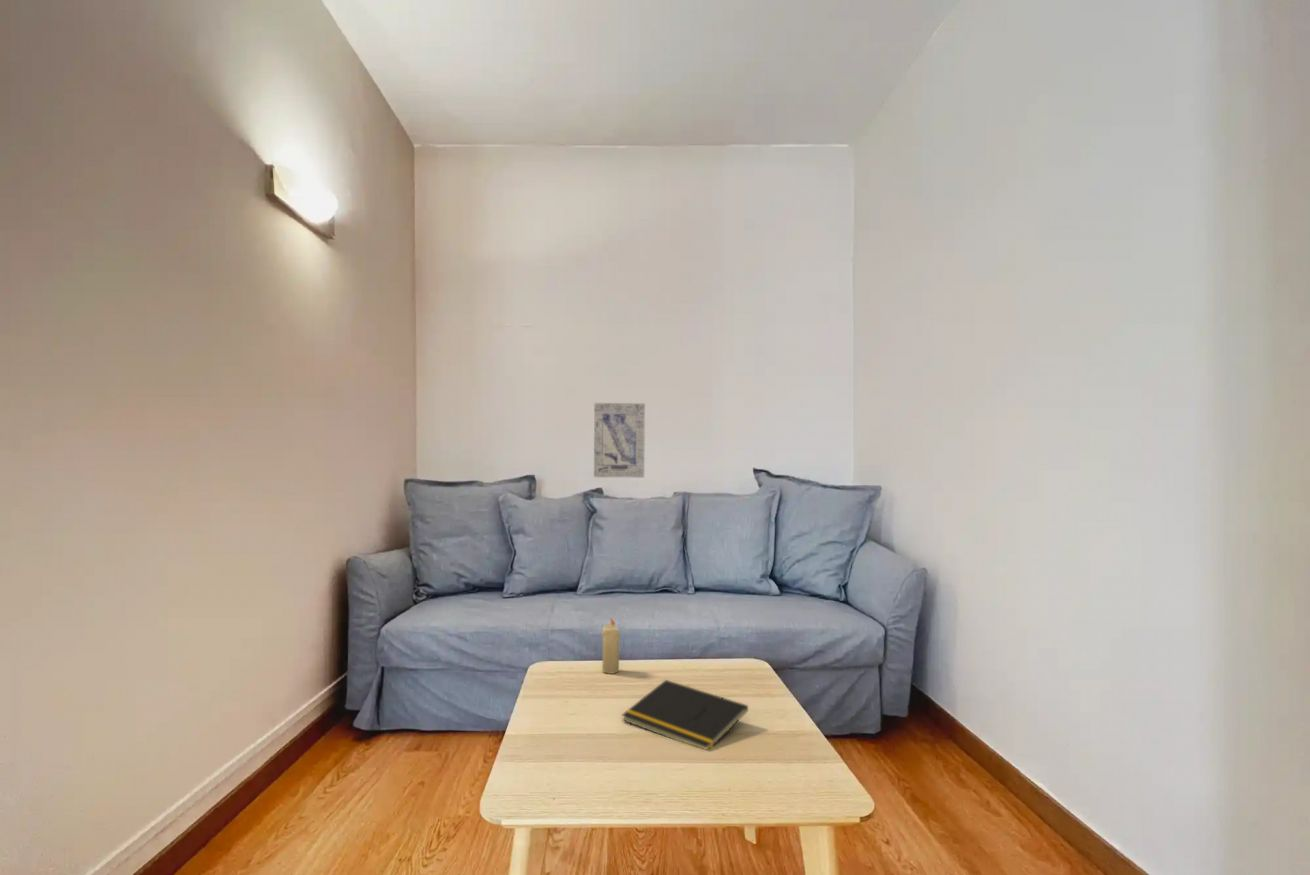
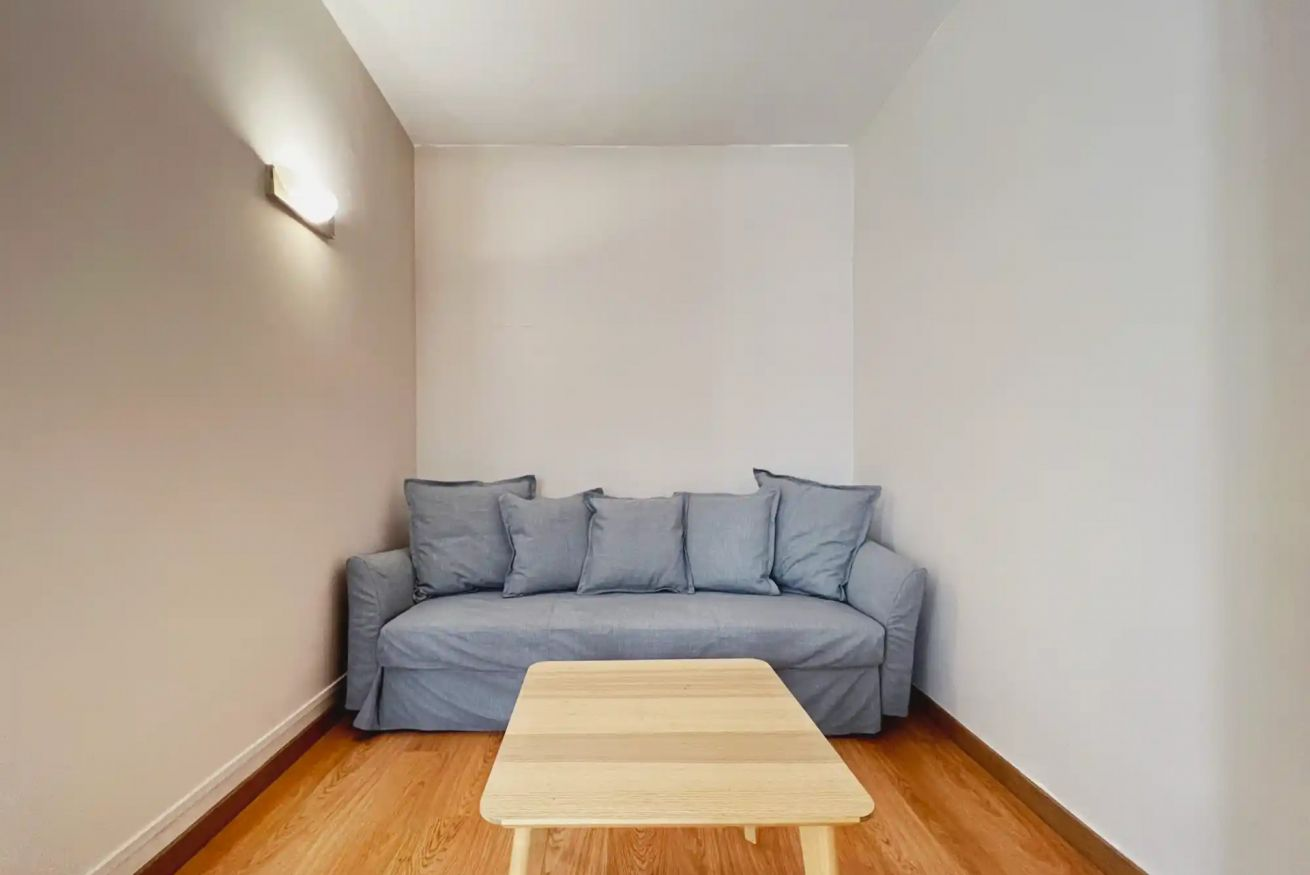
- notepad (684, 712)
- wall art (619, 440)
- candle (610, 644)
